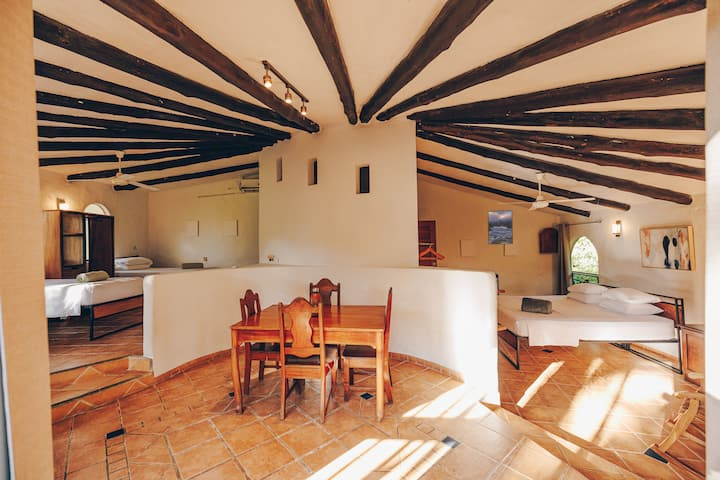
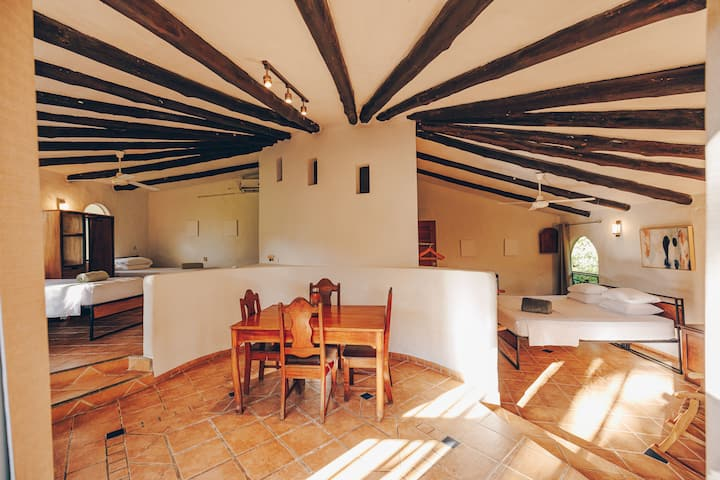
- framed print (500, 227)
